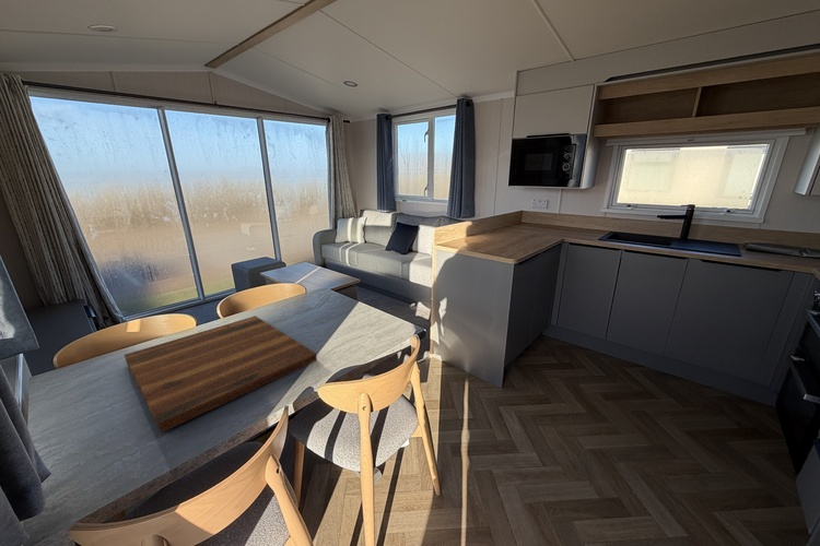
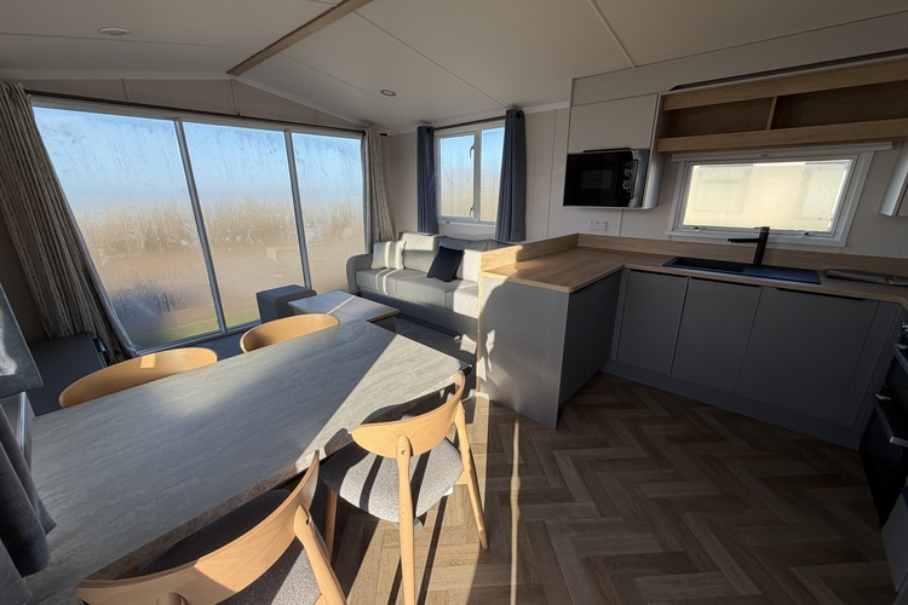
- cutting board (221, 357)
